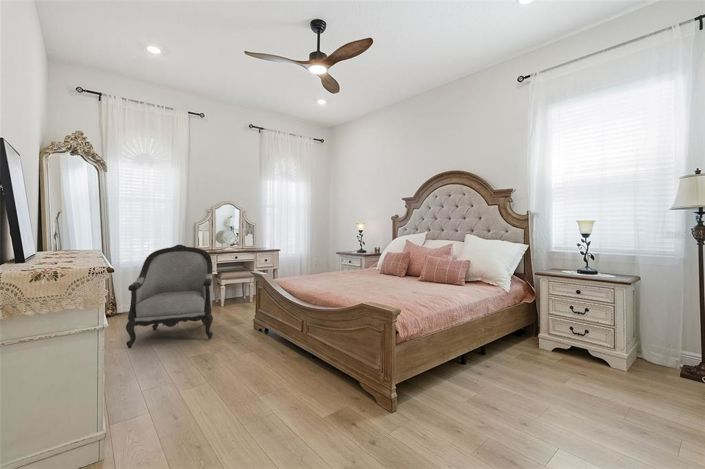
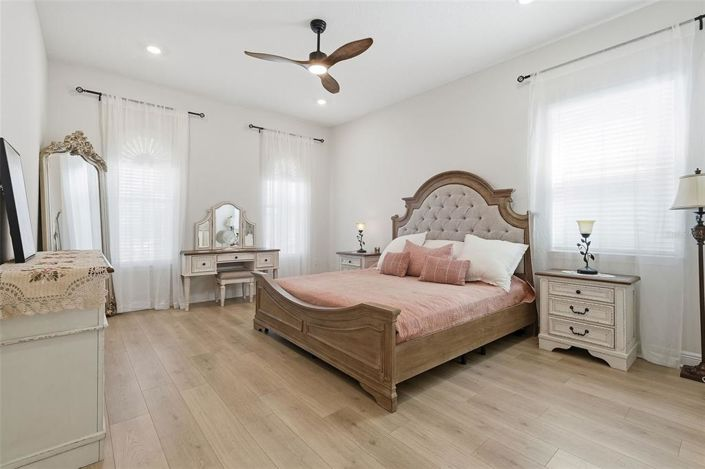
- armchair (173, 290)
